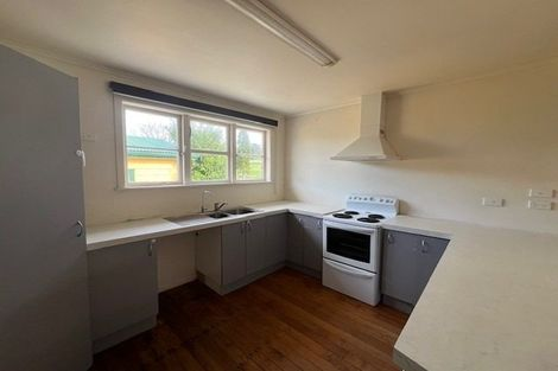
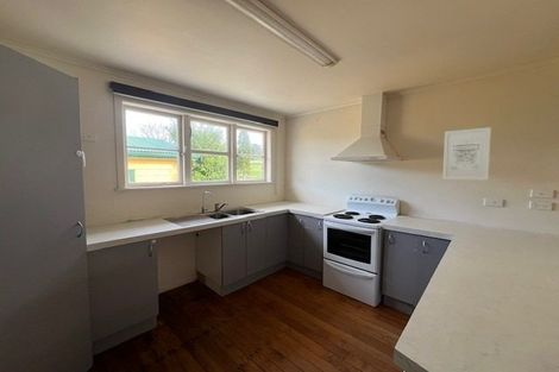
+ wall art (465, 155)
